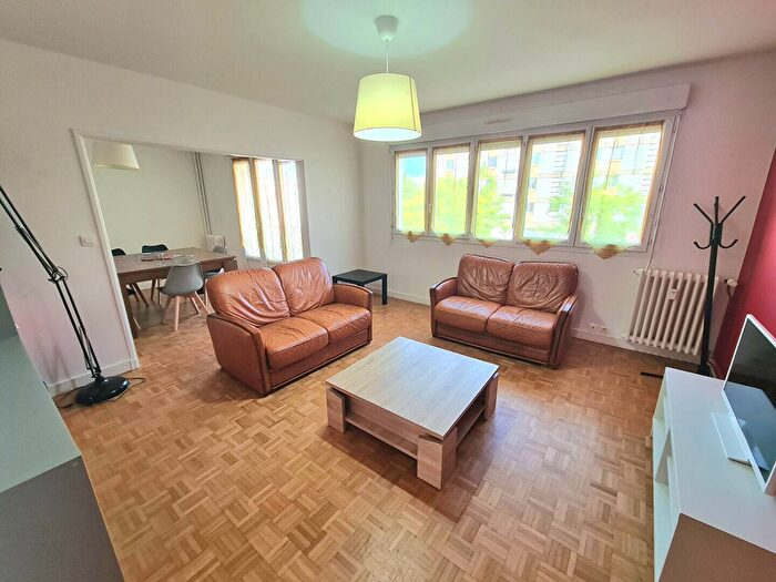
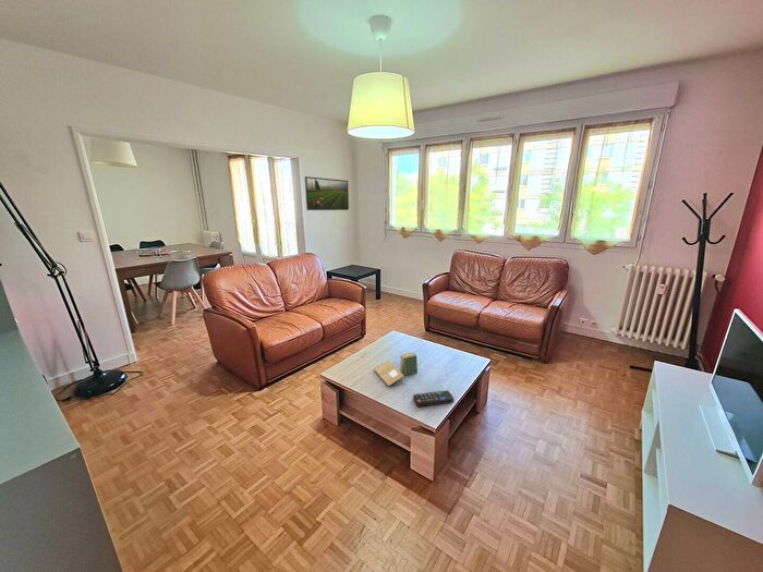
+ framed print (328, 194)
+ remote control (433, 398)
+ book (396, 367)
